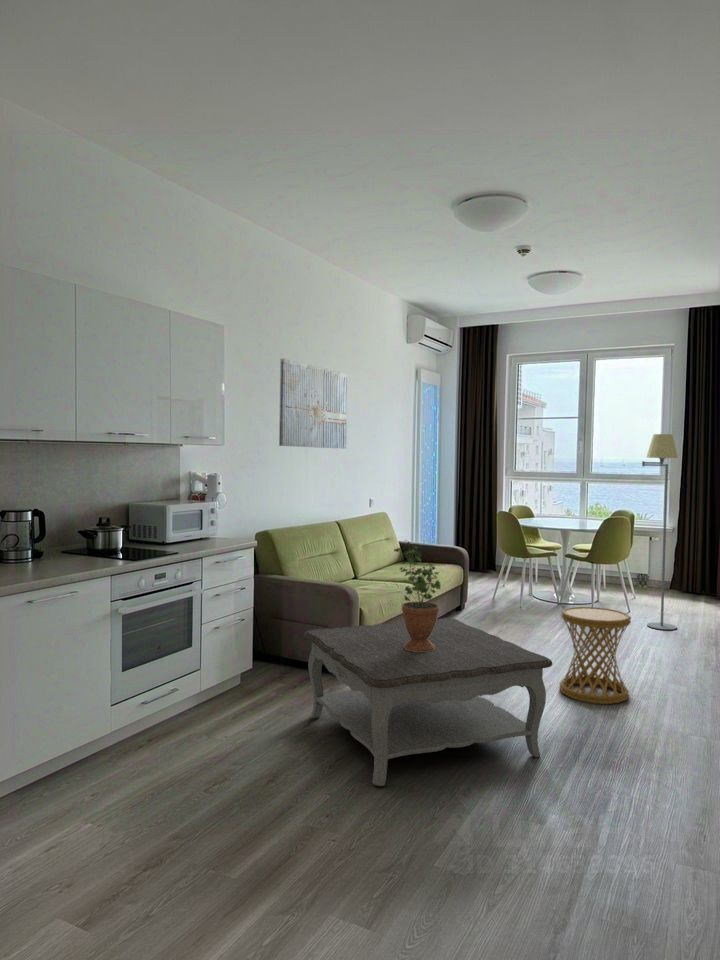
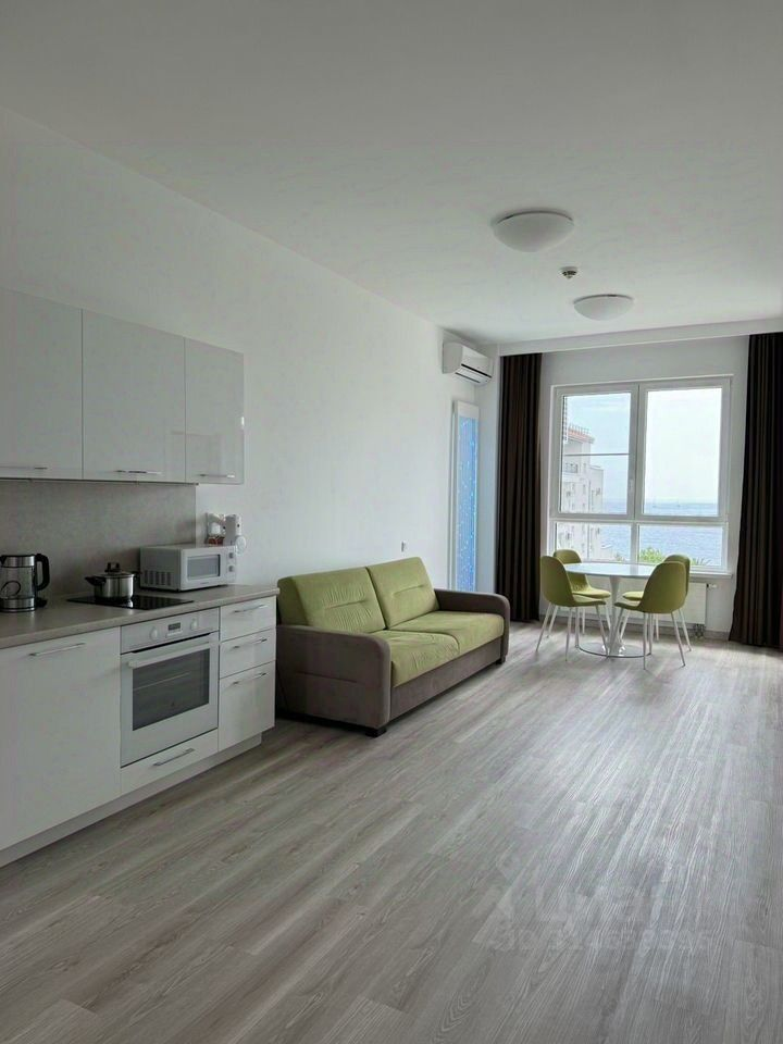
- wall art (315, 407)
- coffee table (419, 689)
- side table (593, 651)
- potted plant (416, 593)
- floor lamp (663, 529)
